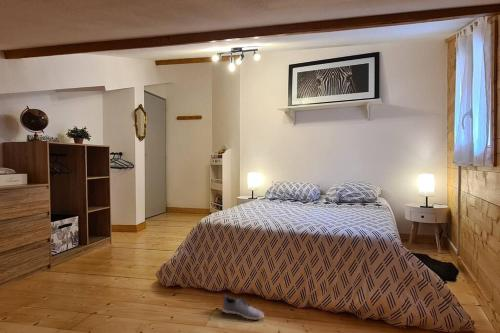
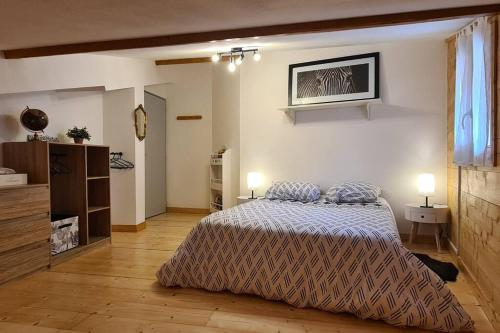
- shoe (242, 305)
